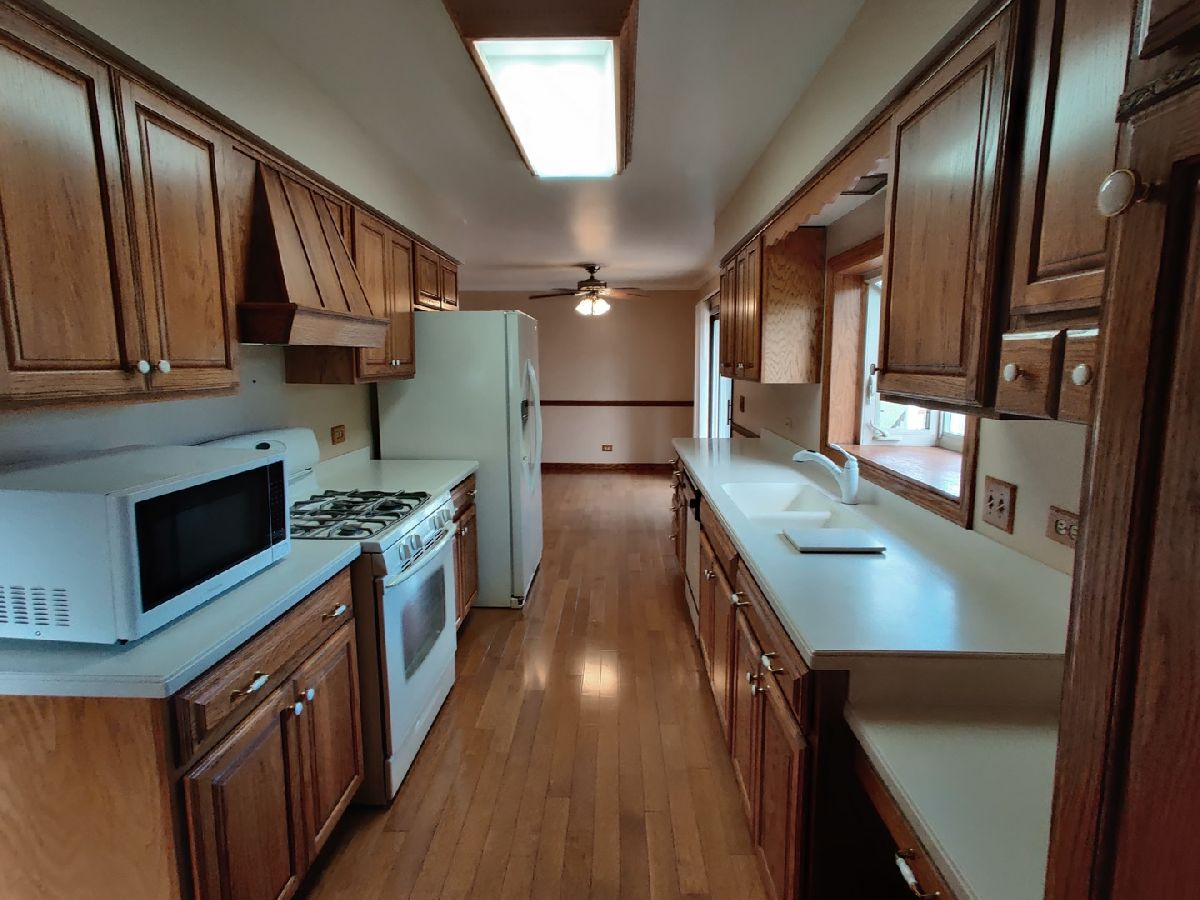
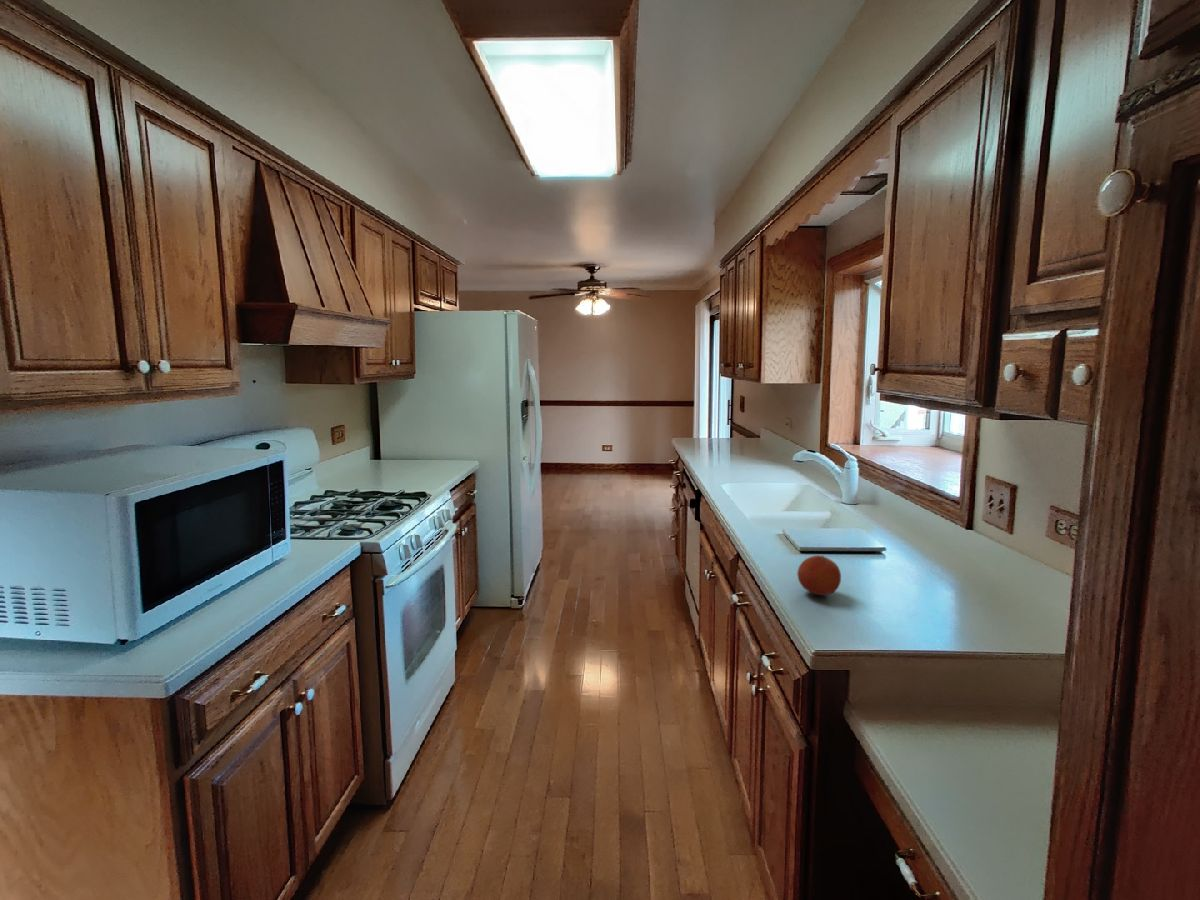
+ fruit (819, 574)
